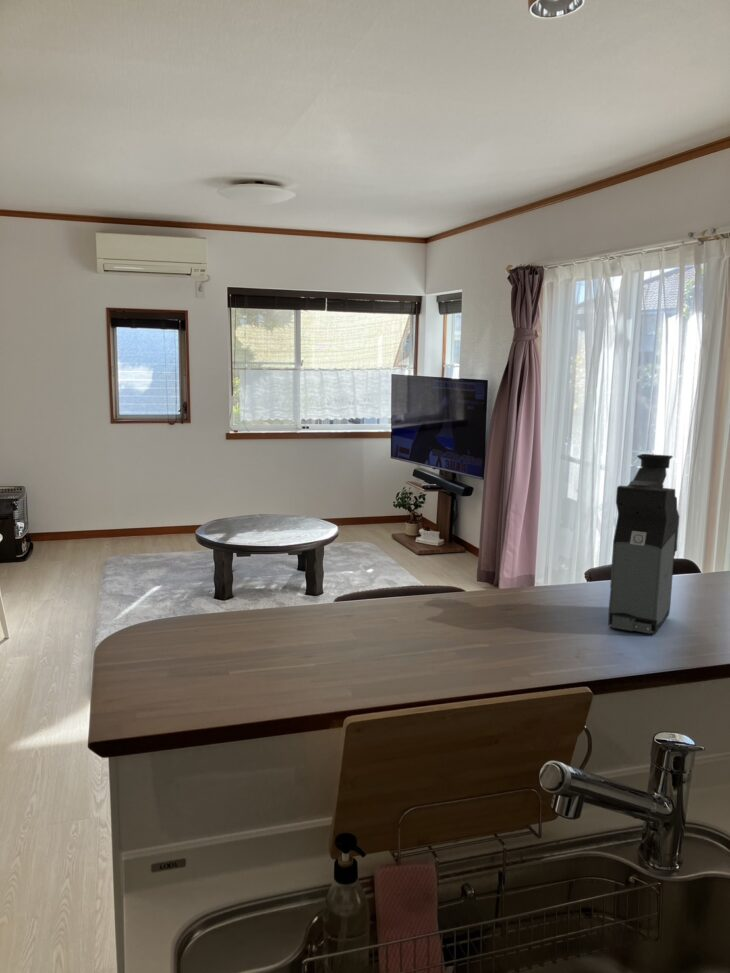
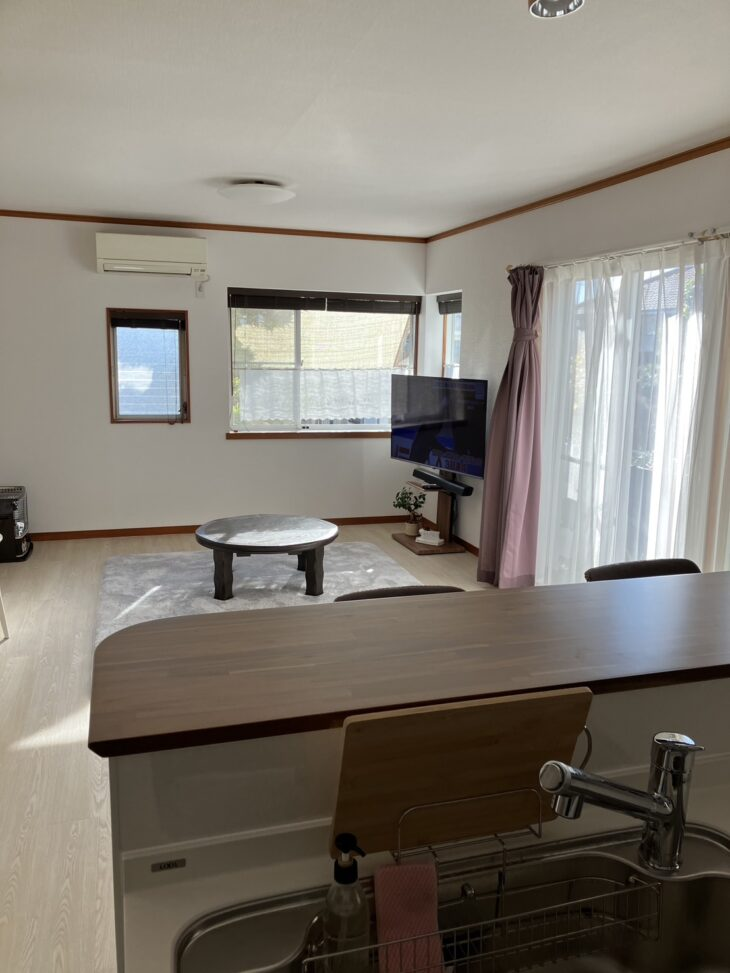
- coffee maker (646, 540)
